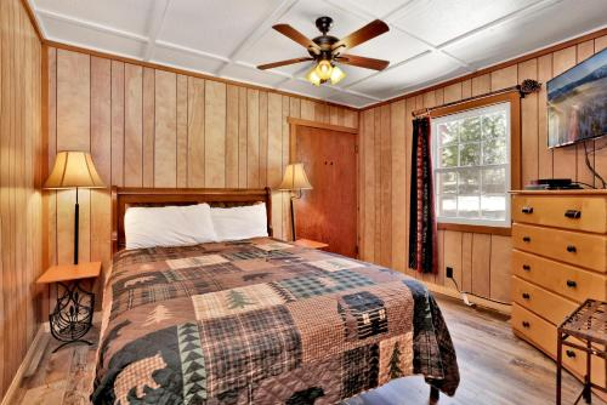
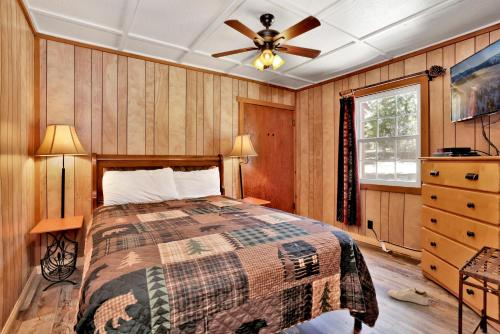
+ shoe (407, 292)
